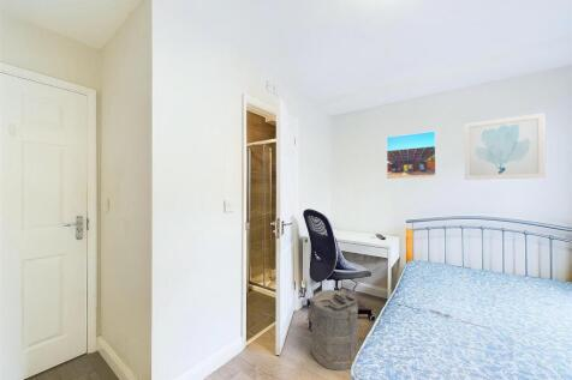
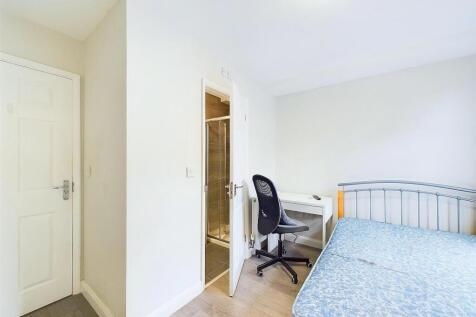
- wall art (501, 149)
- laundry hamper (332, 322)
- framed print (410, 156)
